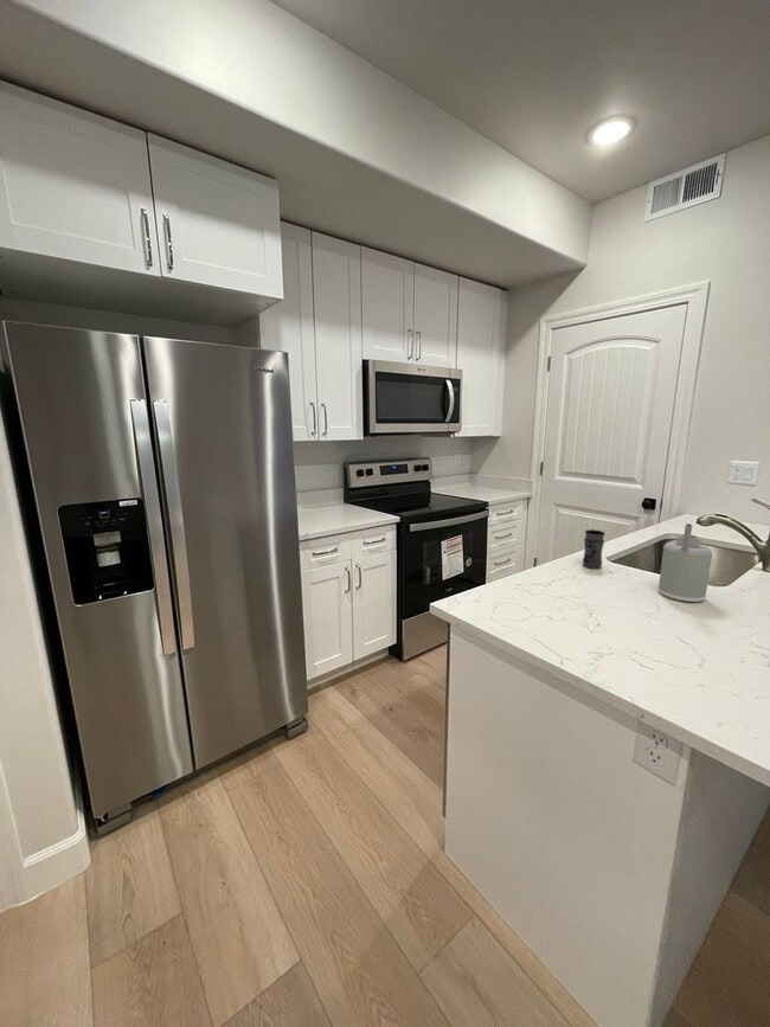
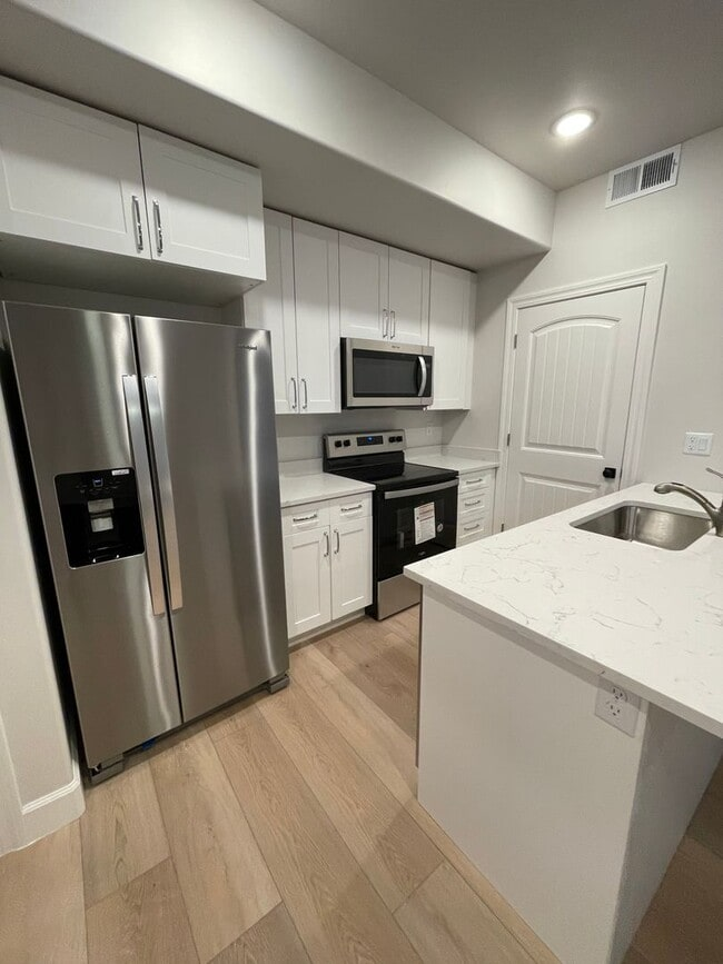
- jar (592, 548)
- soap dispenser (686, 558)
